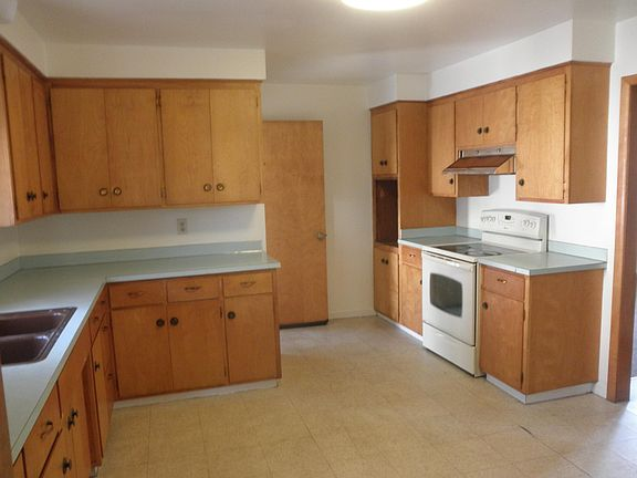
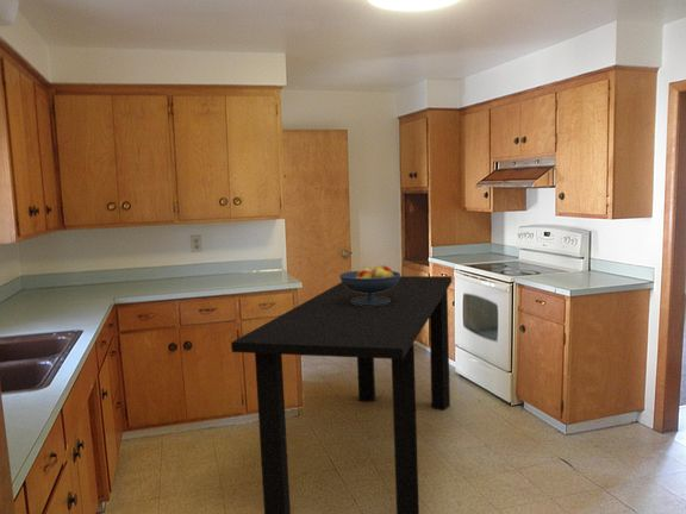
+ dining table (373, 377)
+ fruit bowl (369, 282)
